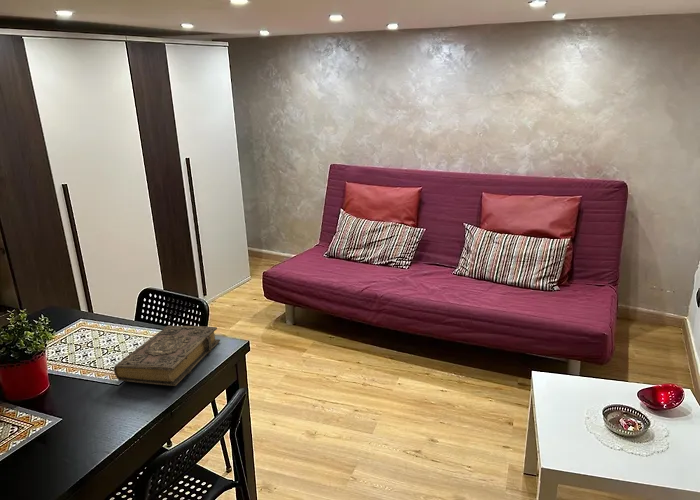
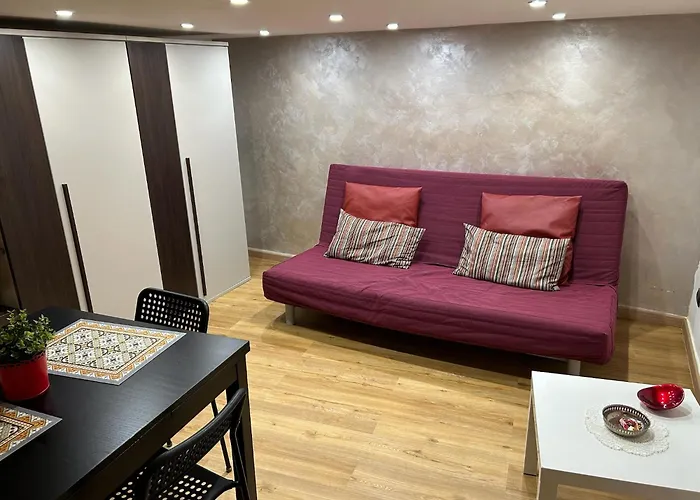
- book (171, 352)
